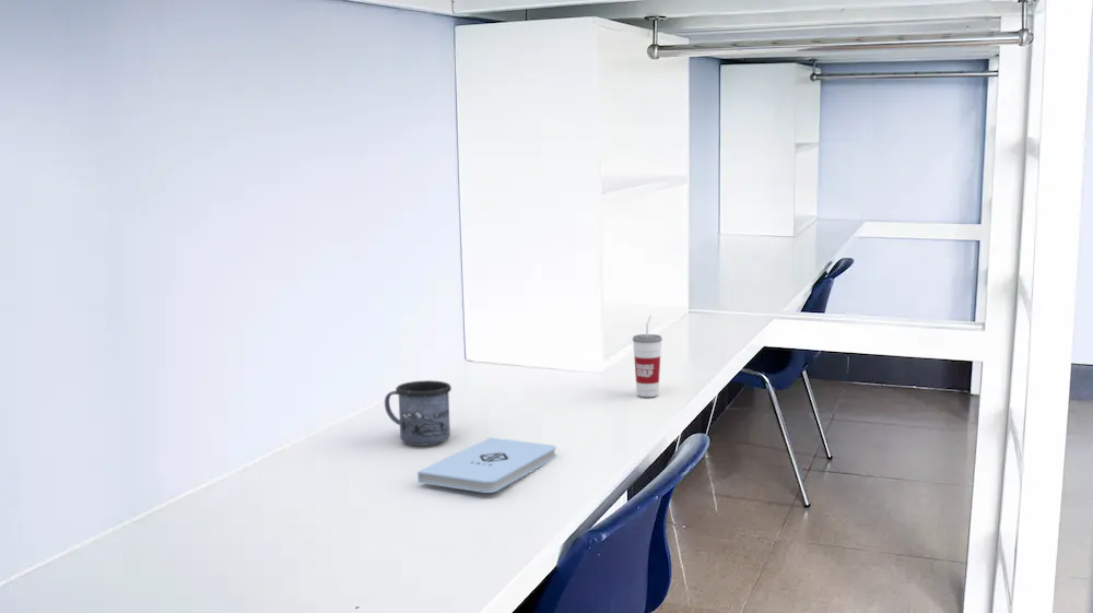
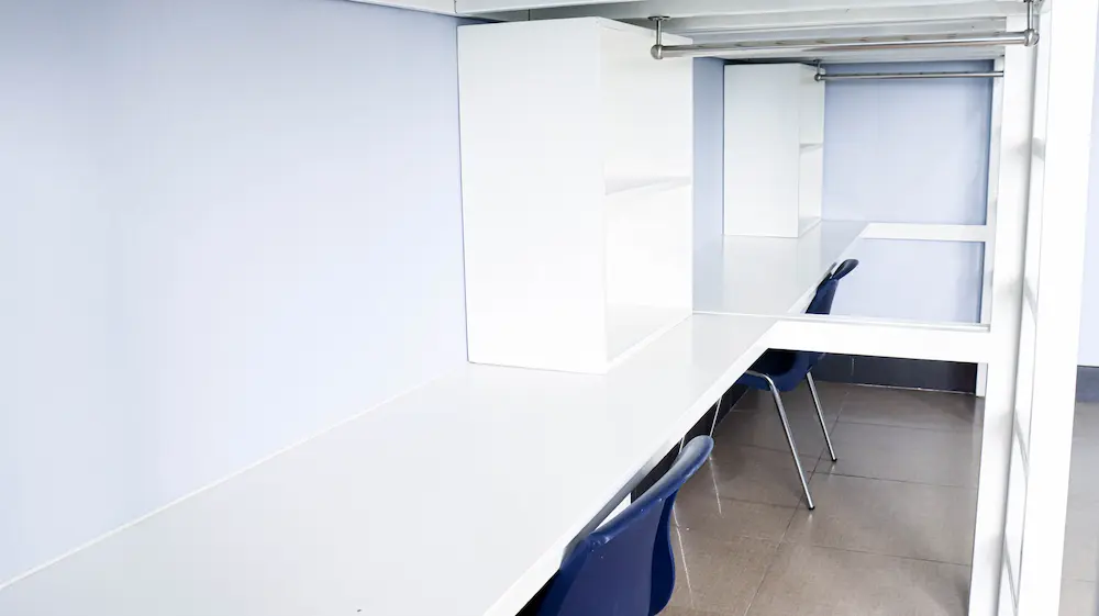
- cup (647, 355)
- notepad (491, 463)
- mug (416, 412)
